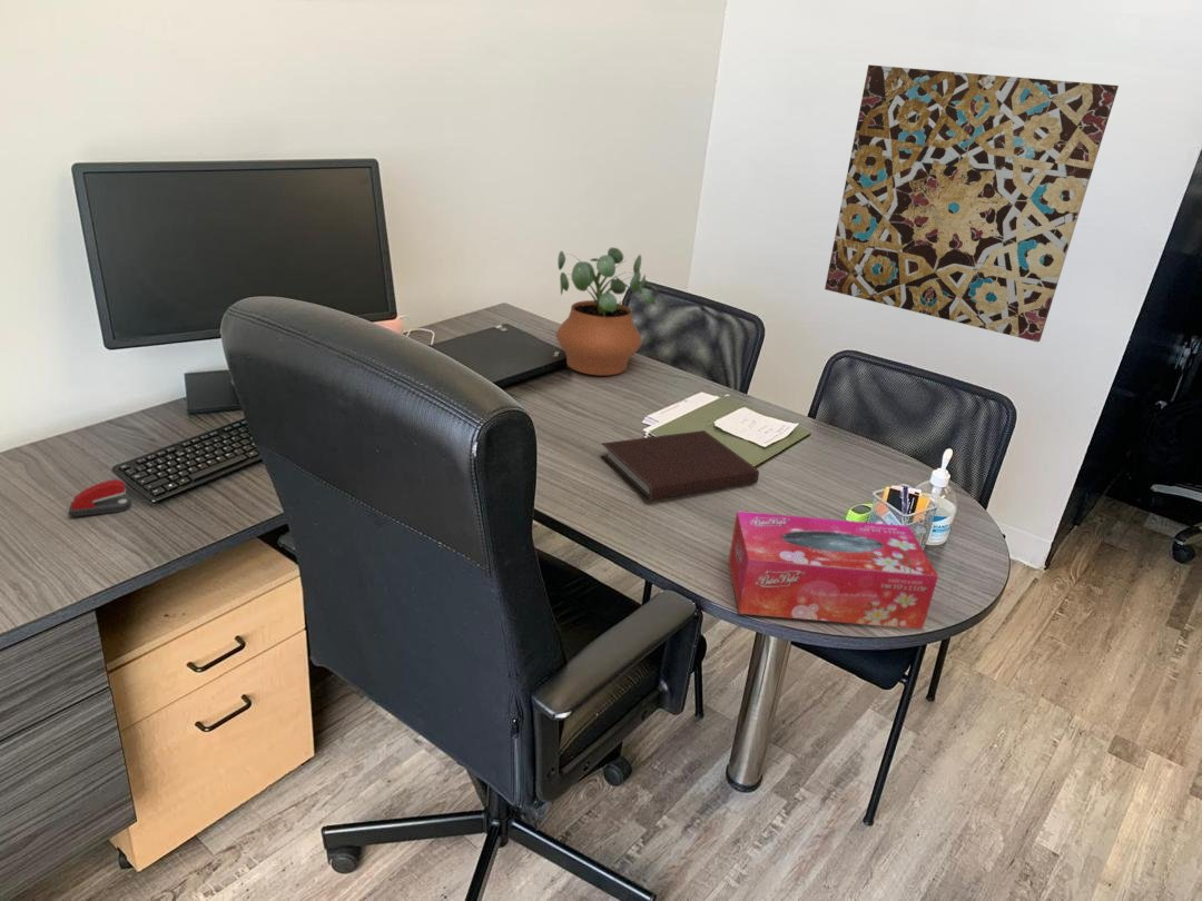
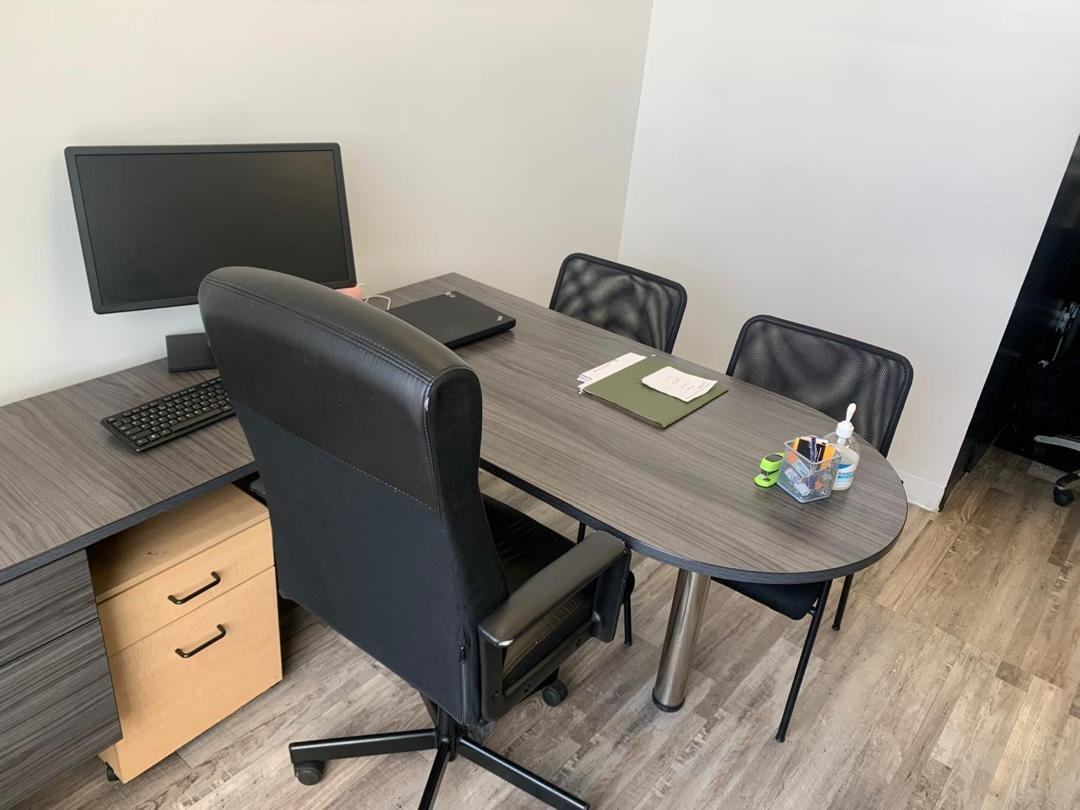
- potted plant (611, 308)
- stapler (99, 496)
- wall art (953, 200)
- notebook (678, 463)
- tissue box (826, 567)
